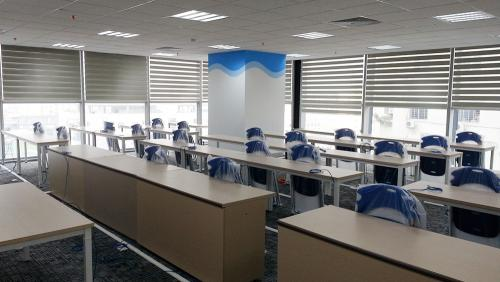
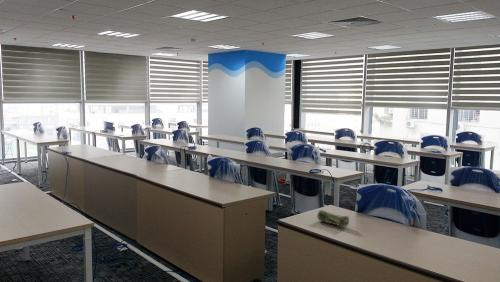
+ pencil case (333, 218)
